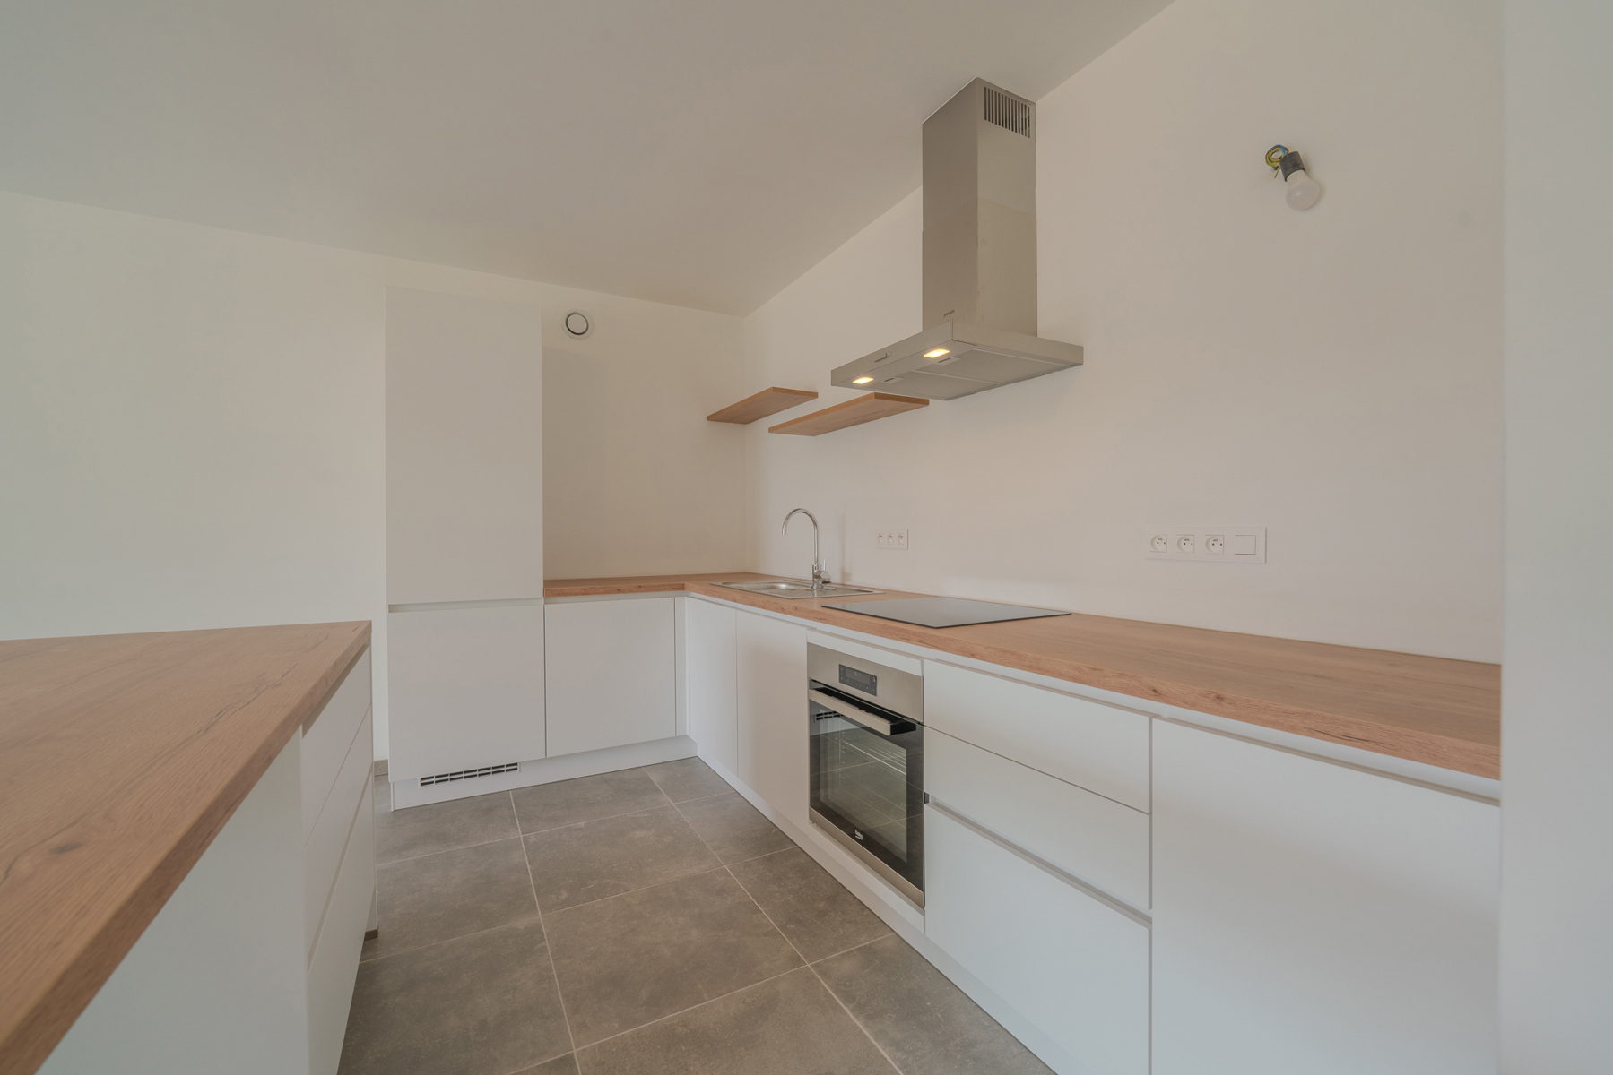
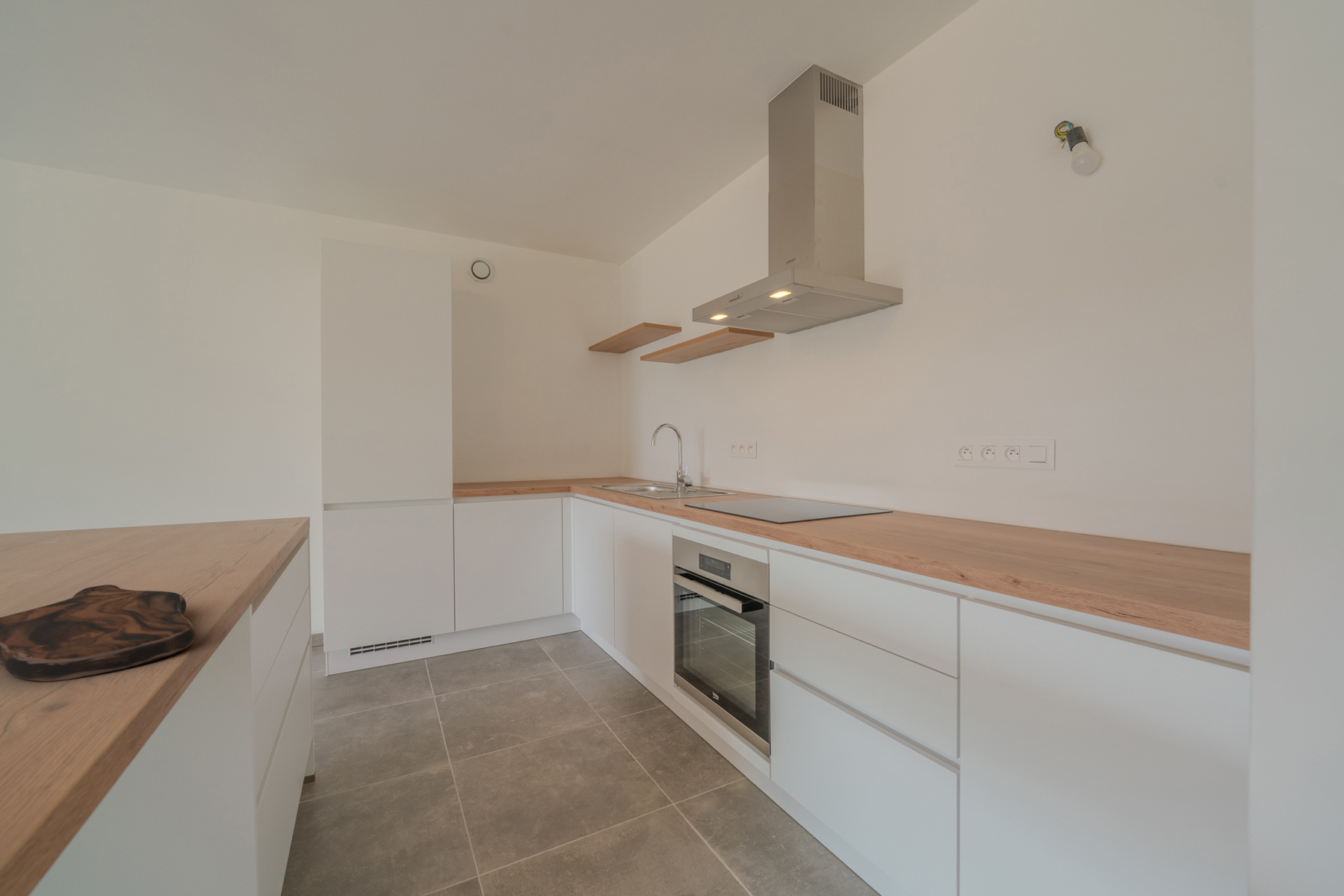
+ cutting board (88, 622)
